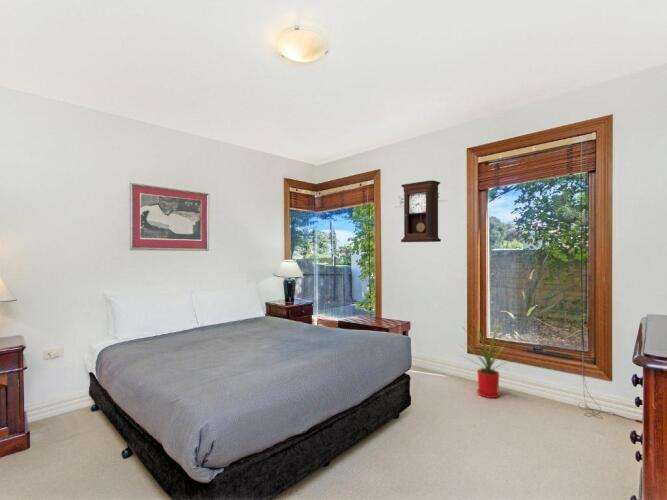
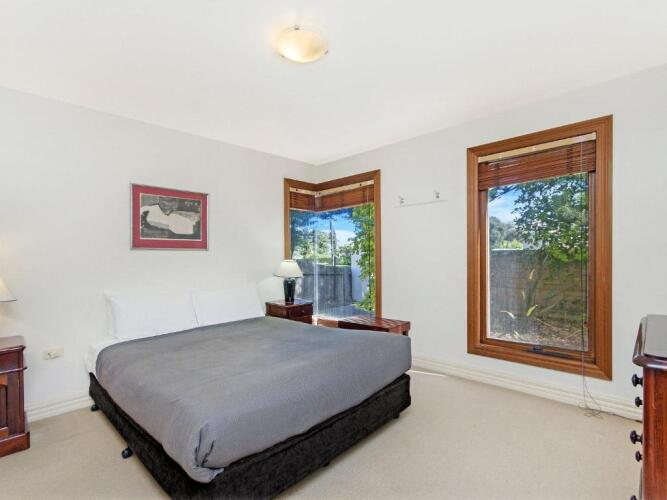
- pendulum clock (419, 212)
- house plant (488, 357)
